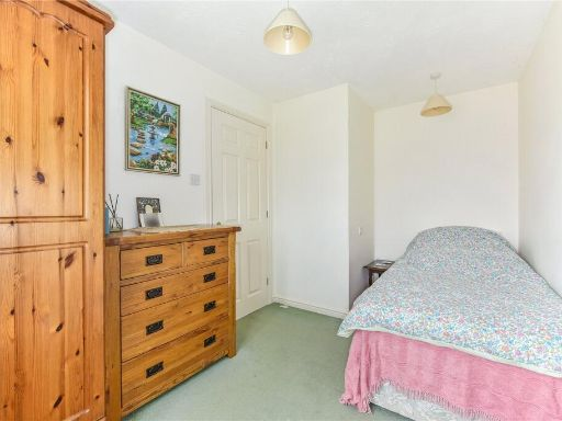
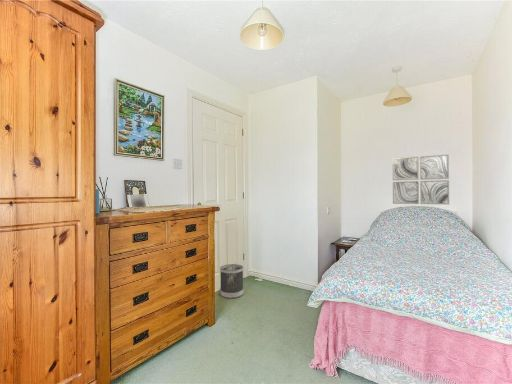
+ wall art (418, 179)
+ wastebasket (231, 280)
